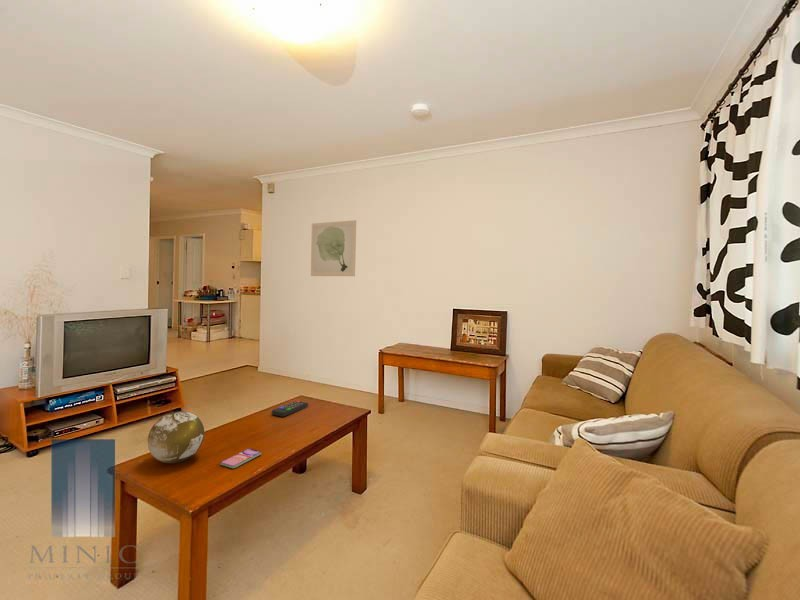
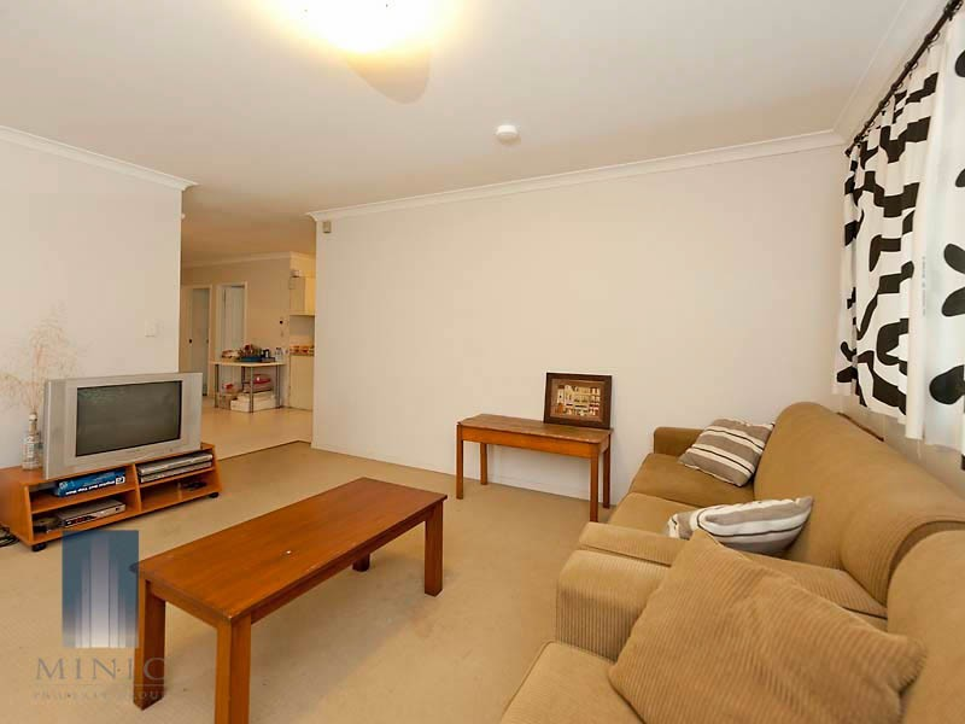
- decorative orb (176, 436)
- wall art (332, 249)
- remote control (290, 408)
- smartphone (241, 458)
